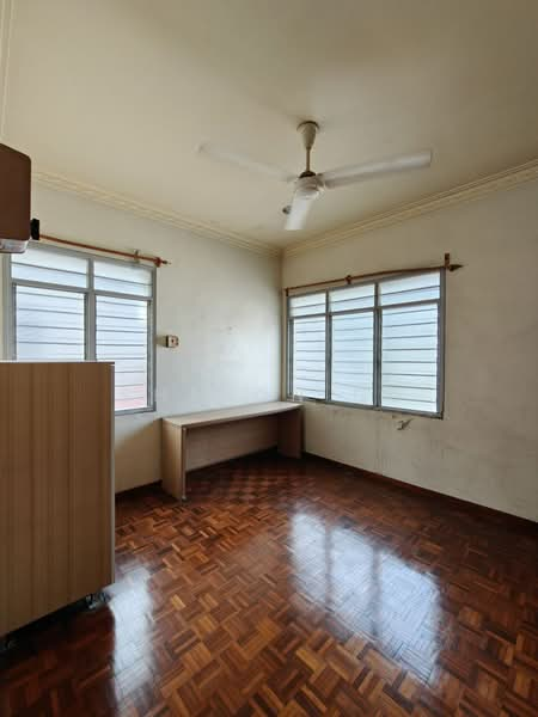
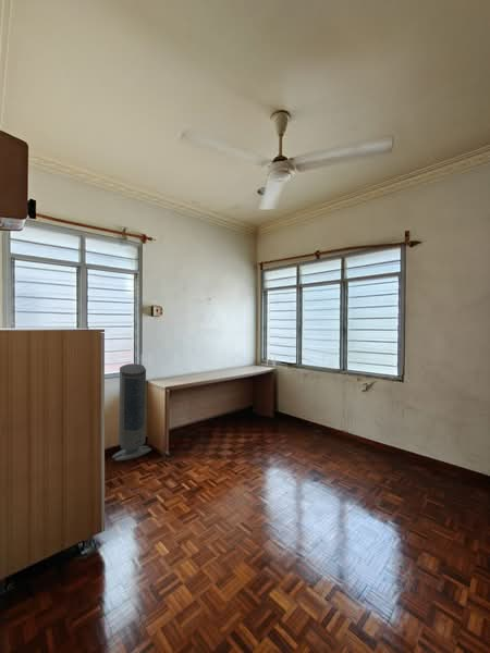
+ air purifier (132, 408)
